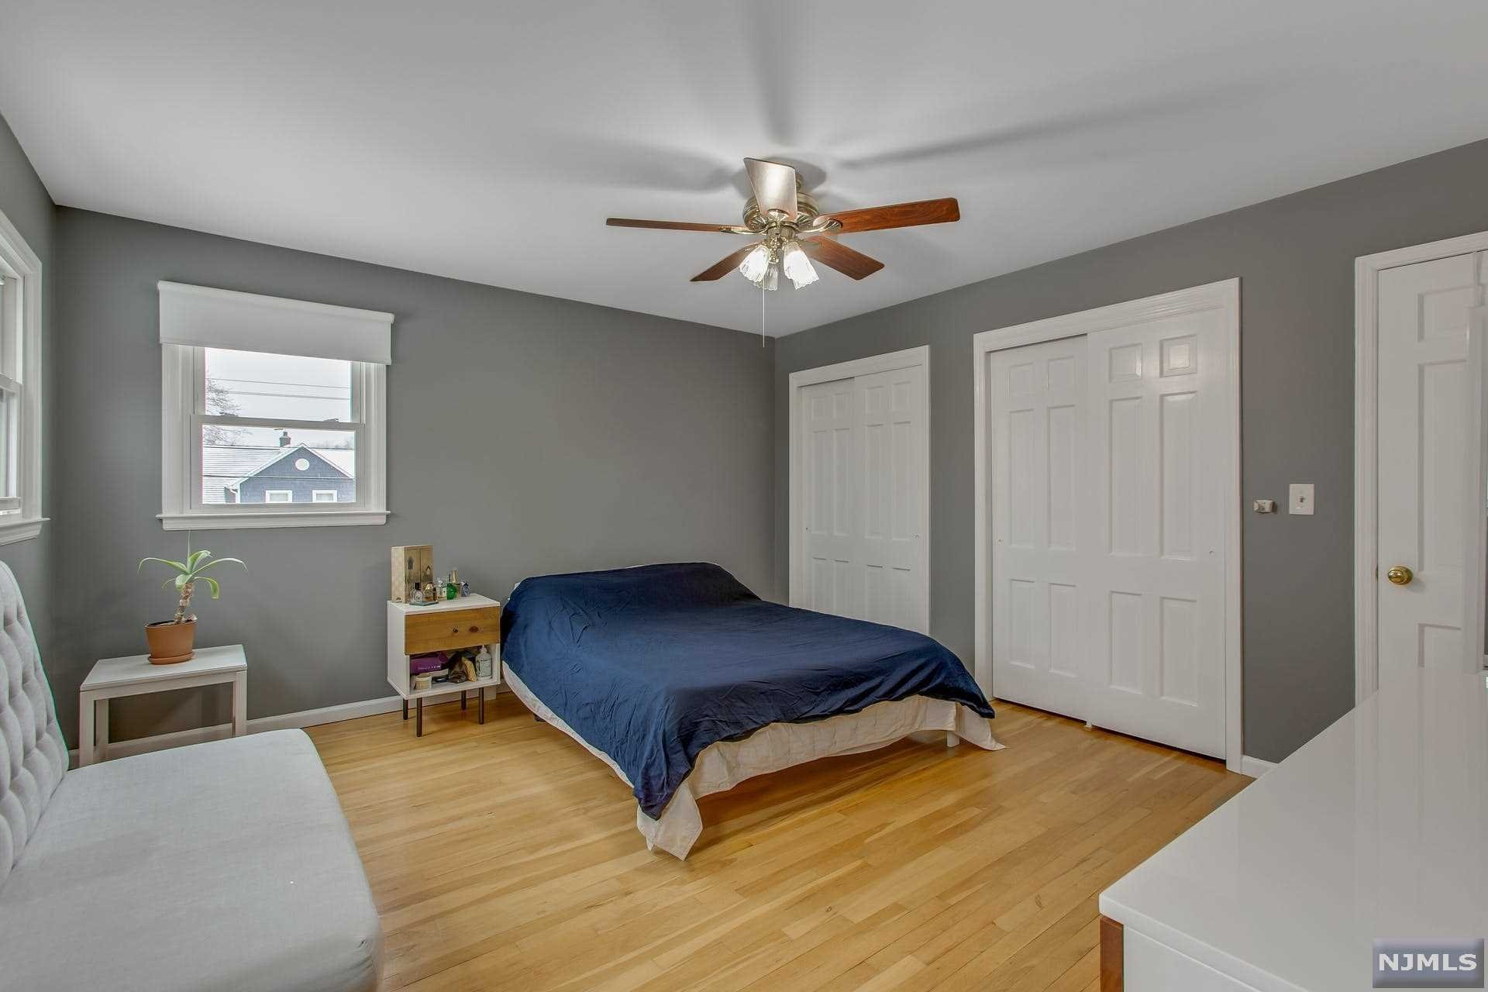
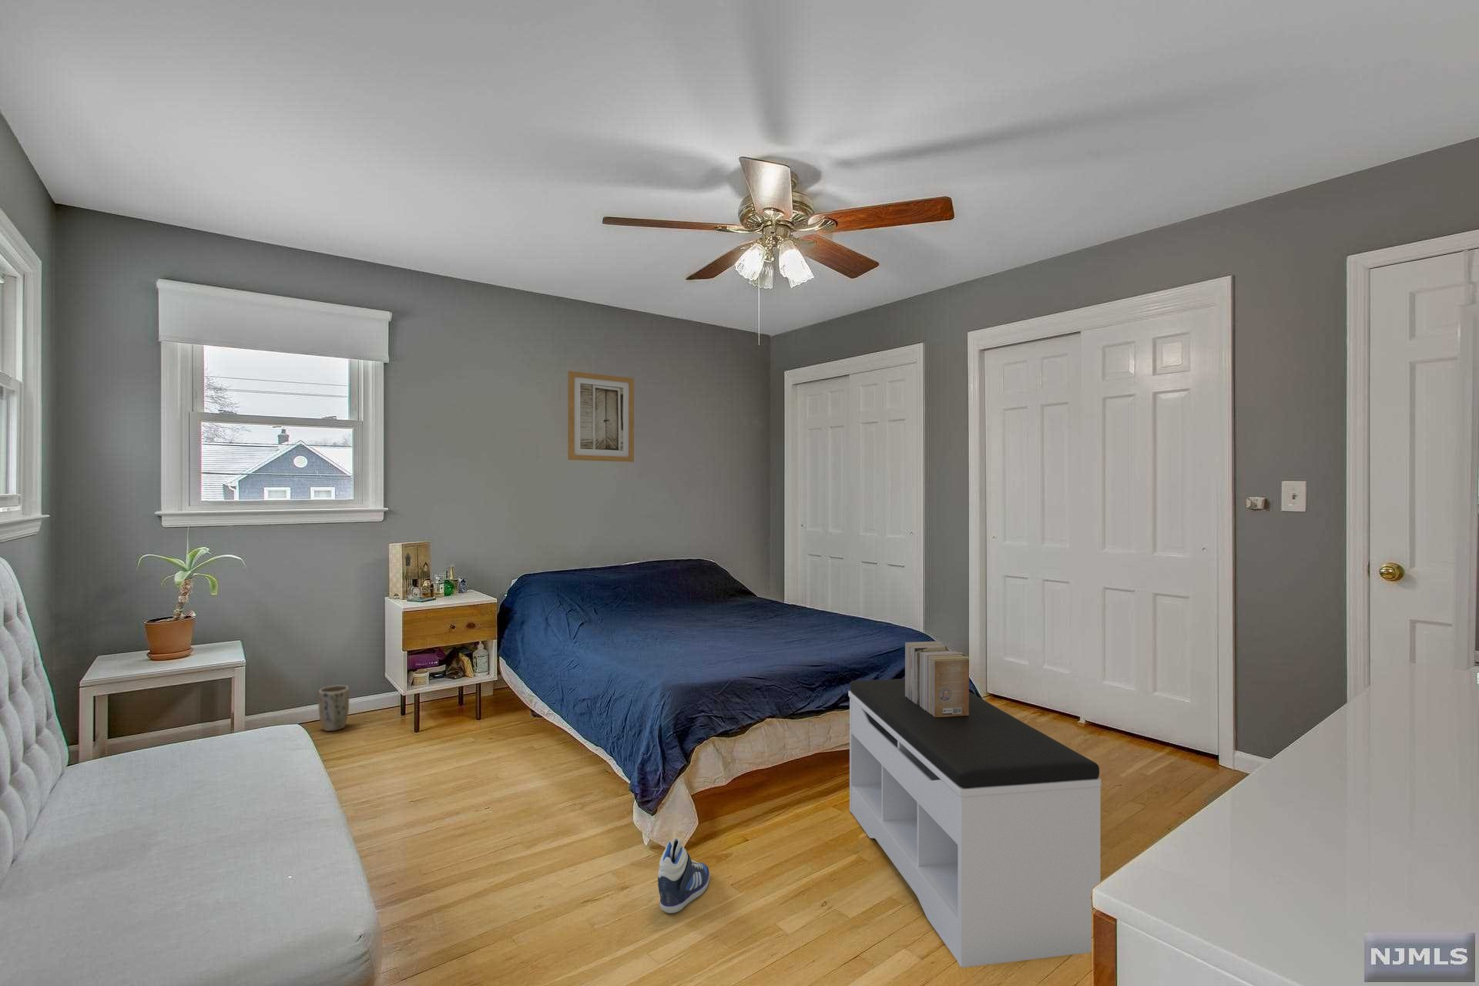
+ plant pot (333, 708)
+ bench (951, 790)
+ books (936, 676)
+ wall art (602, 417)
+ sneaker (686, 864)
